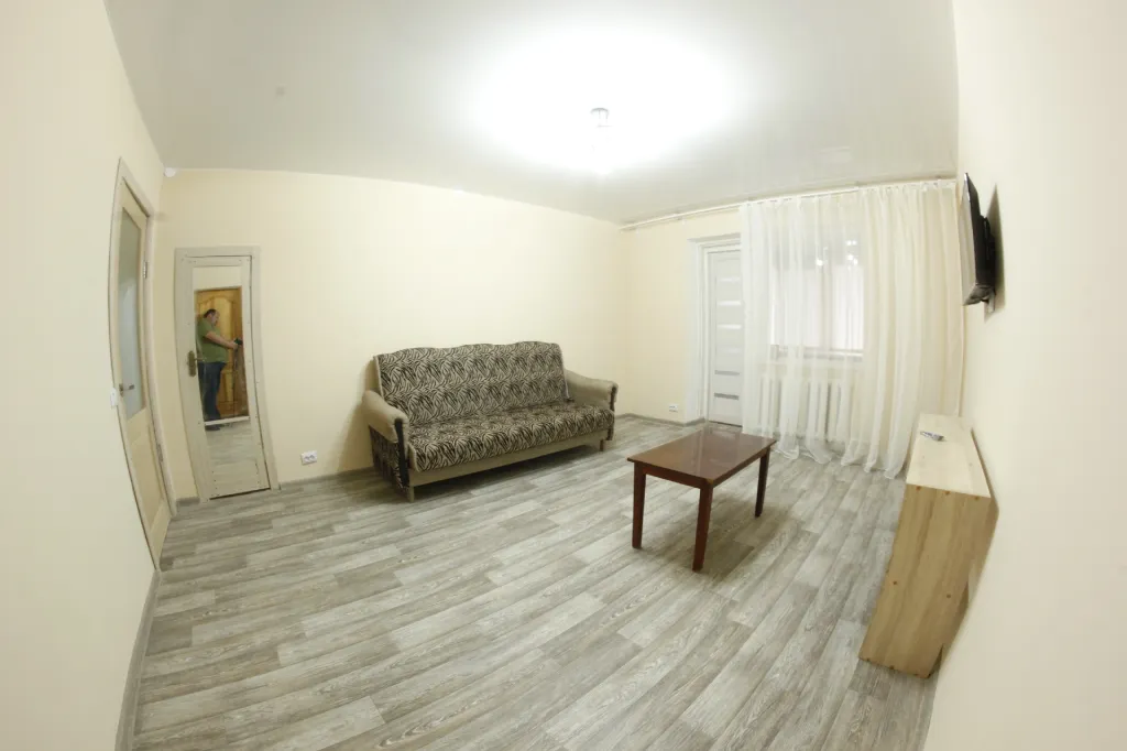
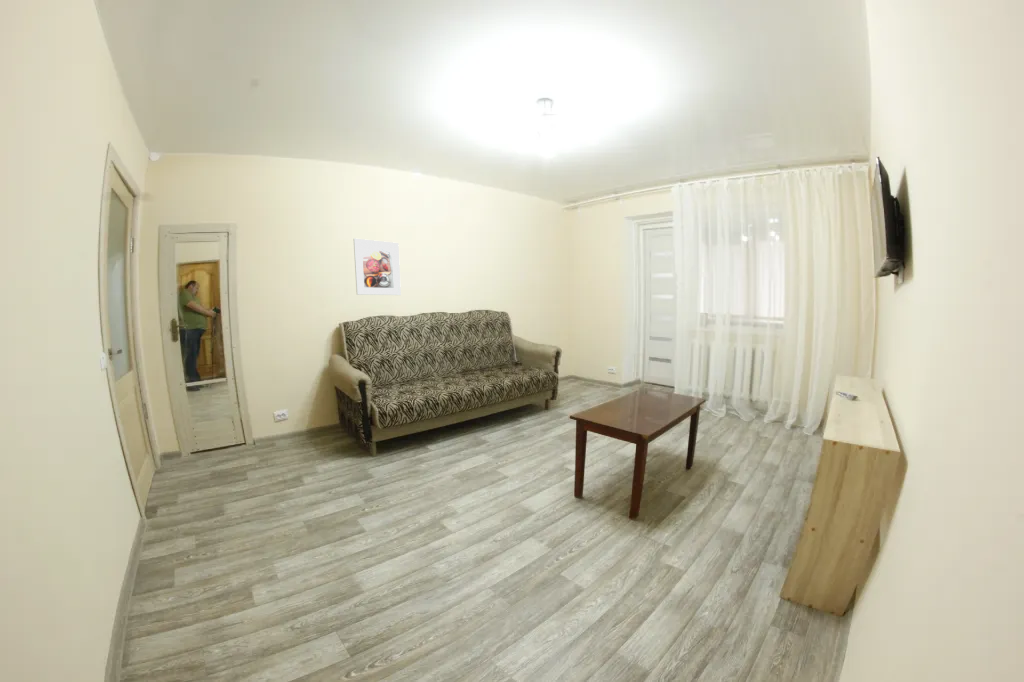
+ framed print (378, 268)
